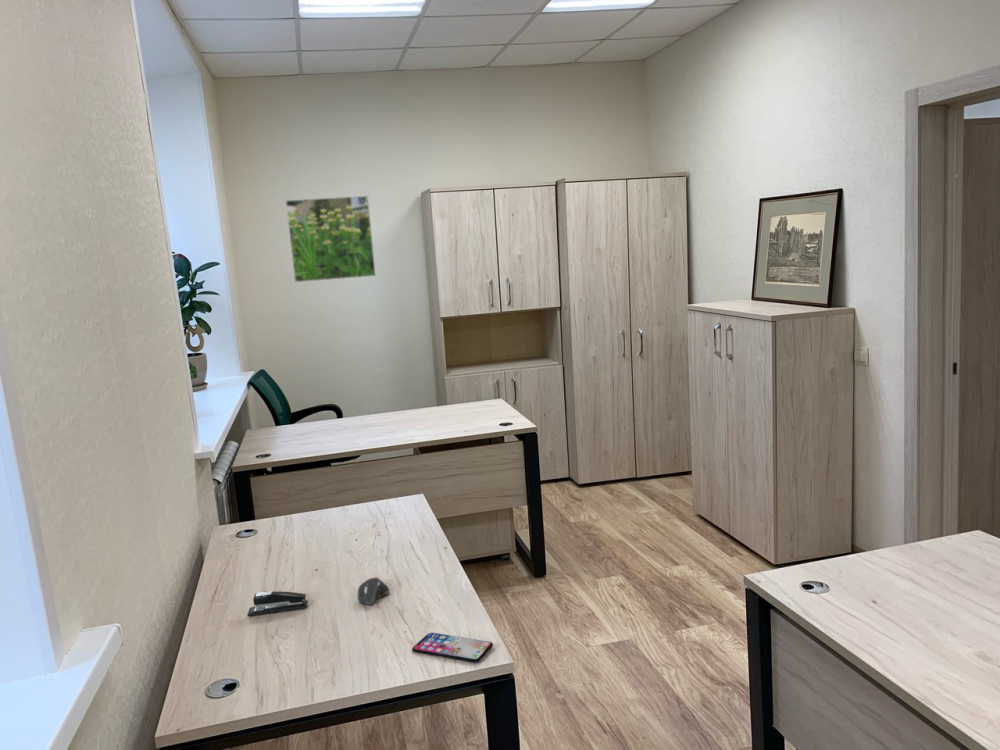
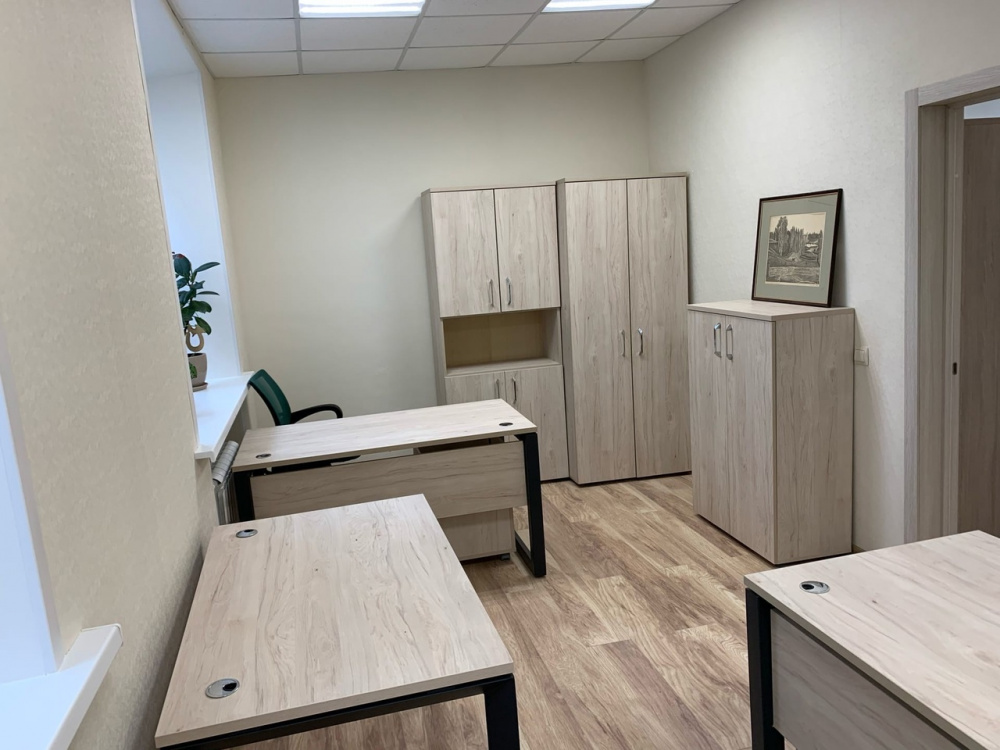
- stapler (277, 600)
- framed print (331, 238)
- computer mouse (373, 587)
- smartphone (452, 646)
